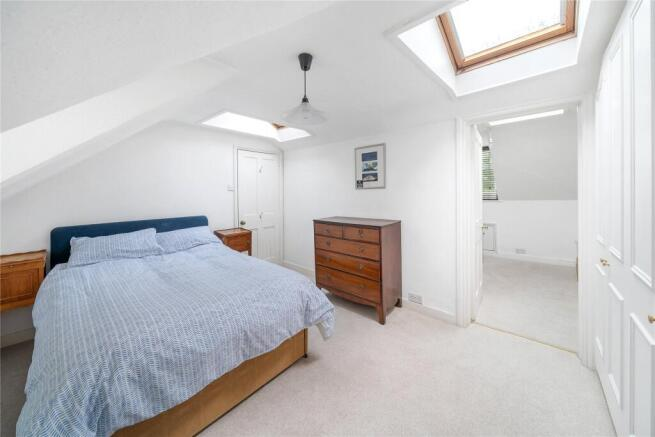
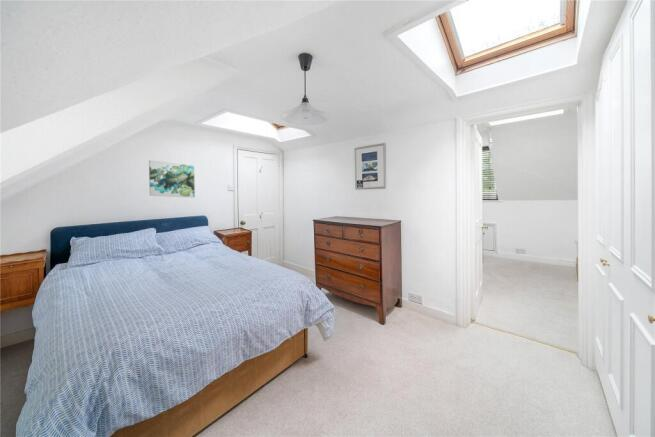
+ wall art (173, 179)
